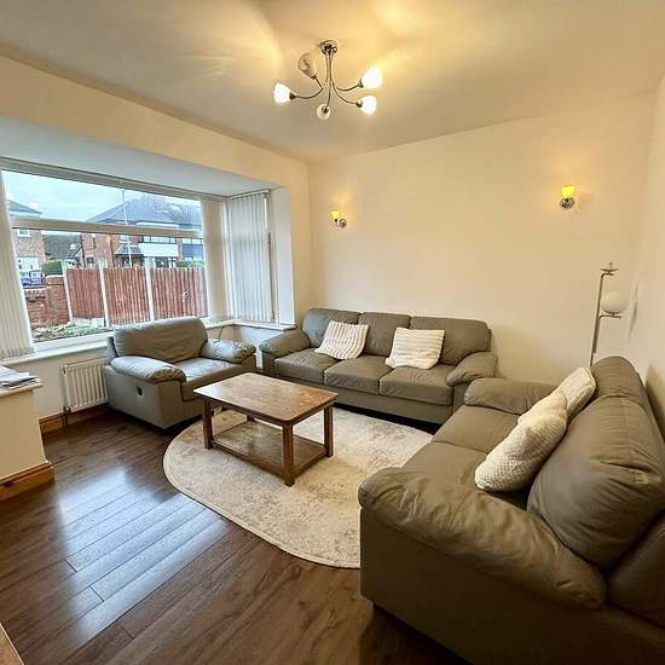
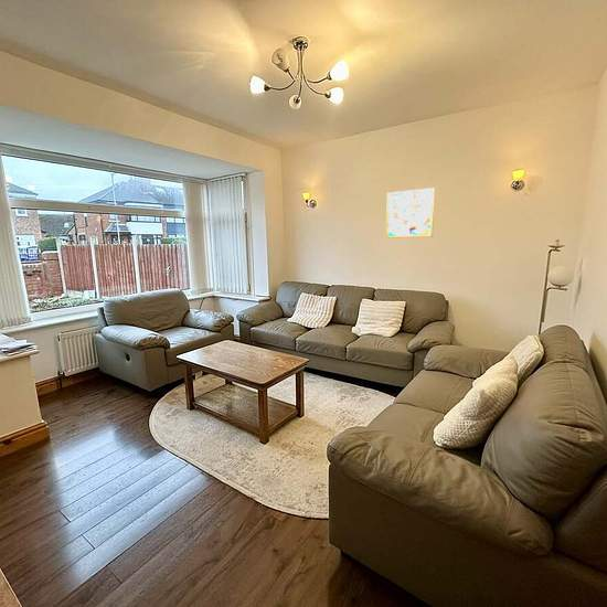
+ wall art (408, 214)
